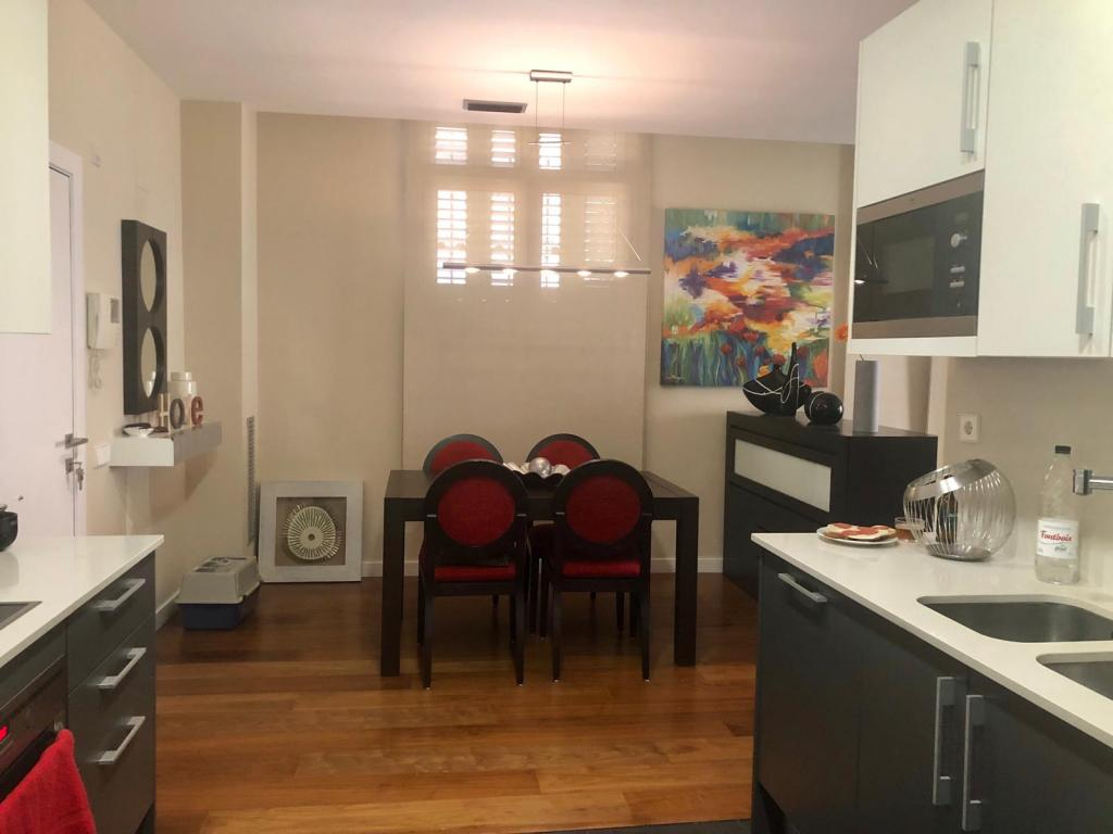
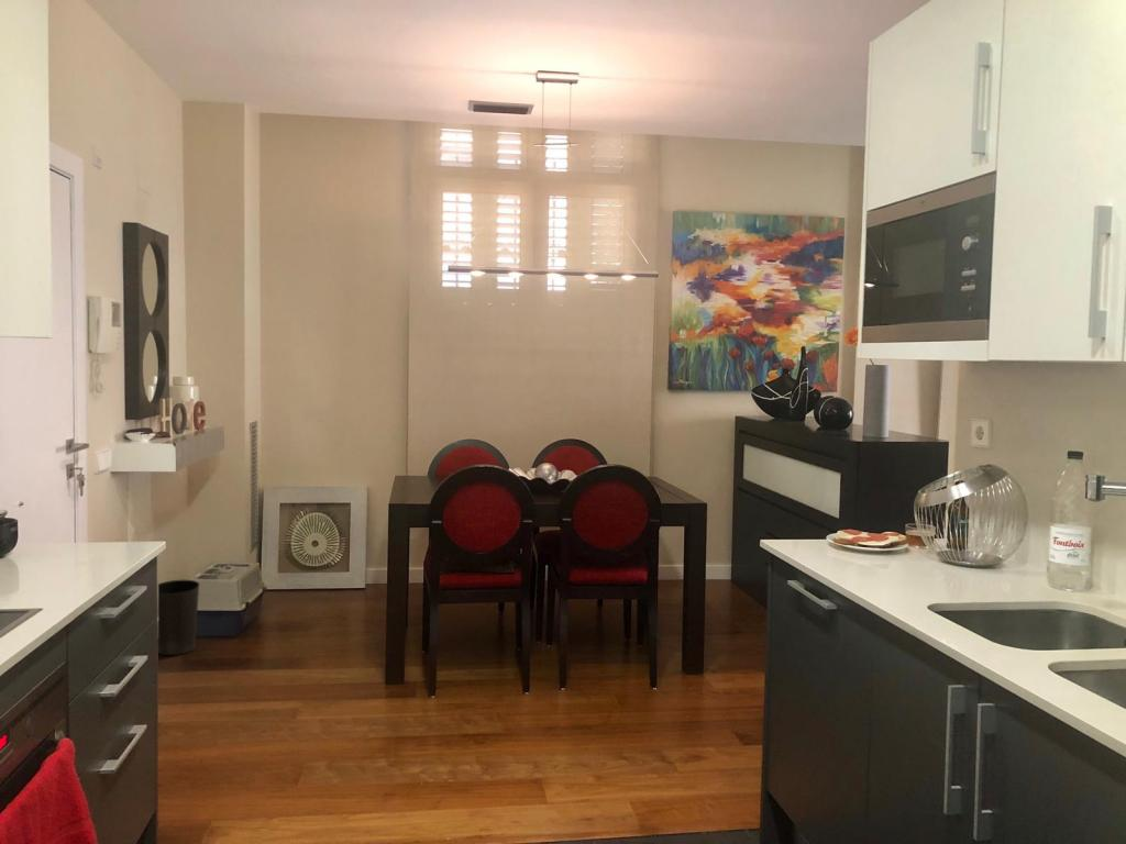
+ waste basket (175, 618)
